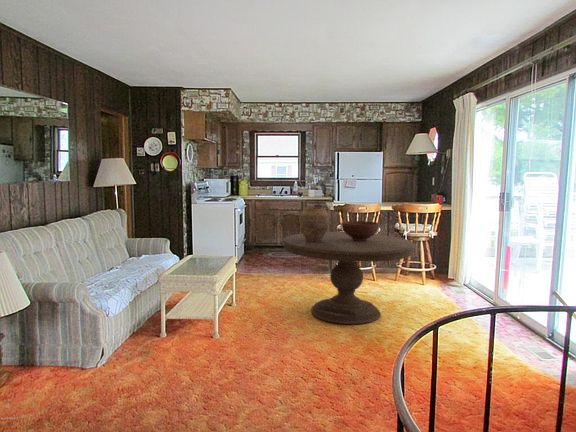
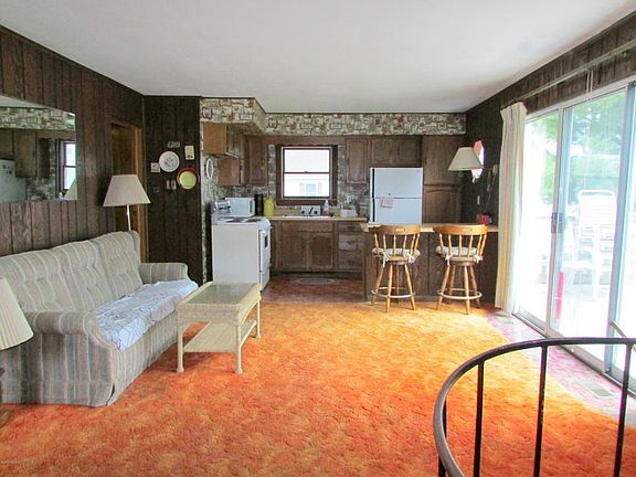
- dining table (346, 276)
- vase (314, 224)
- fruit bowl (360, 231)
